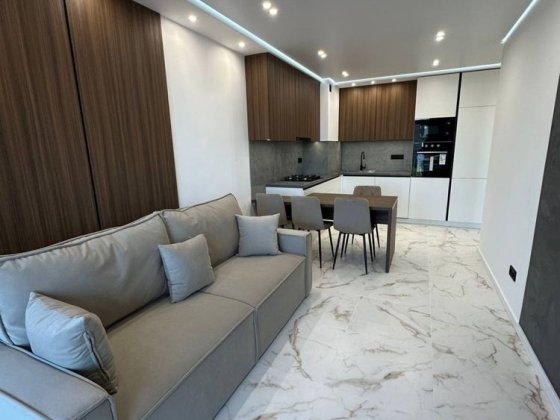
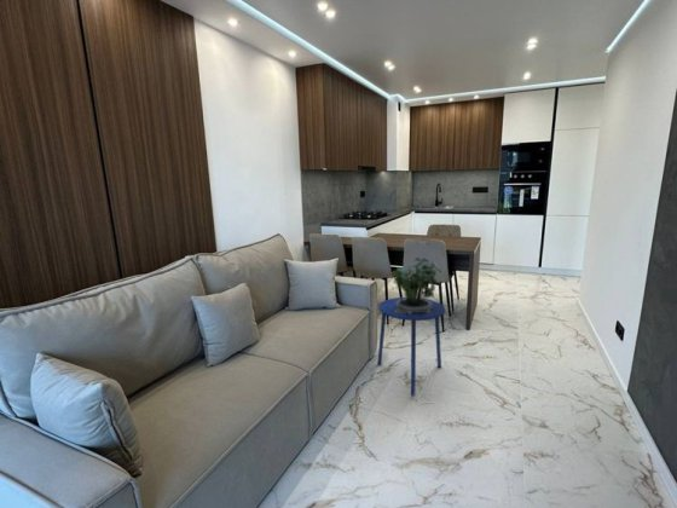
+ side table (411, 340)
+ potted plant (416, 281)
